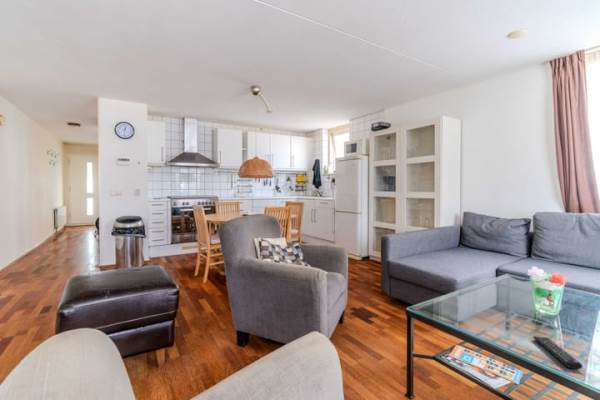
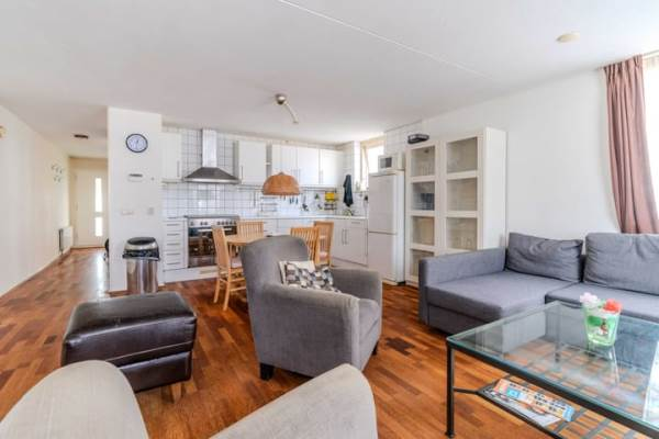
- remote control (555, 351)
